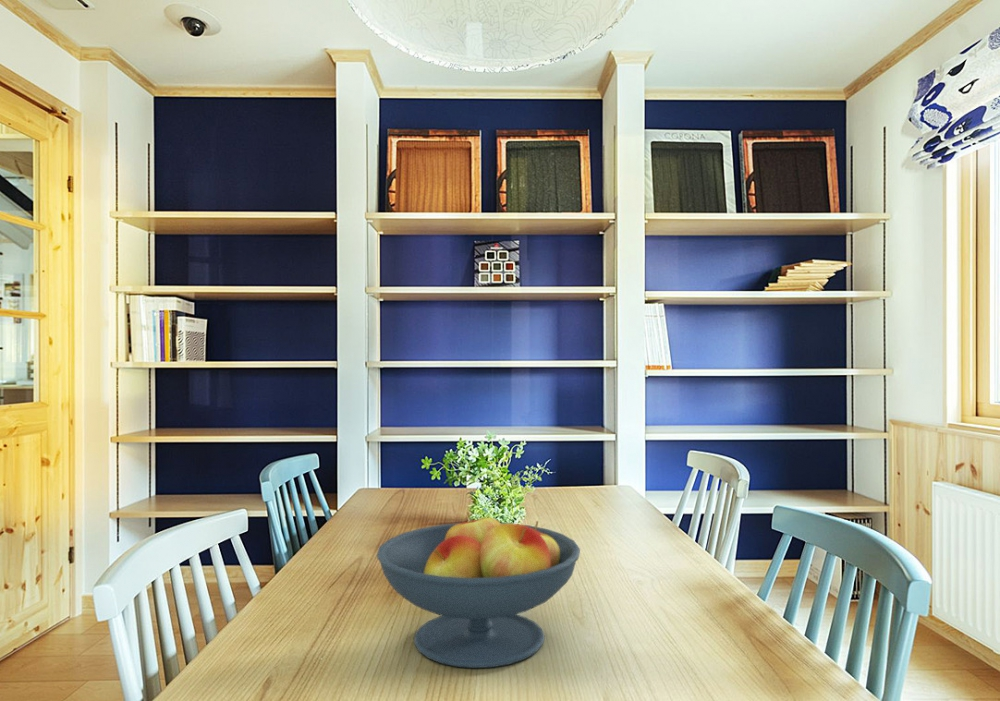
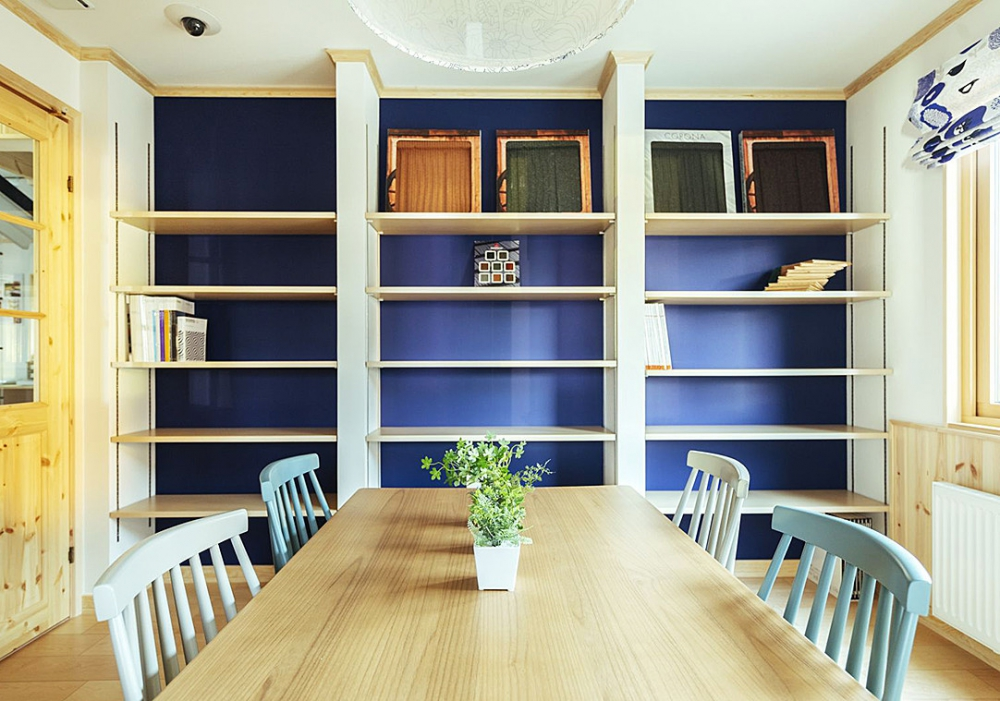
- fruit bowl (479, 576)
